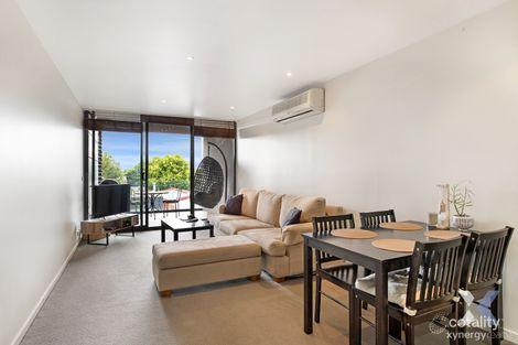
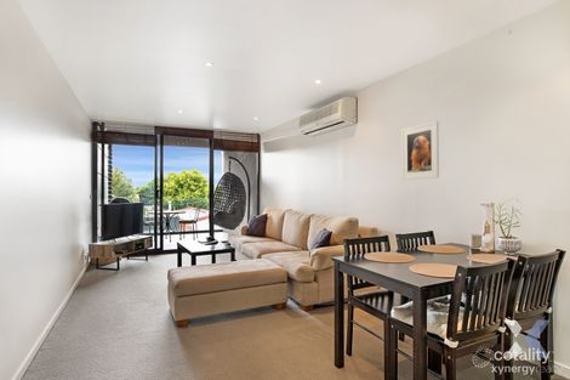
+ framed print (418, 152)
